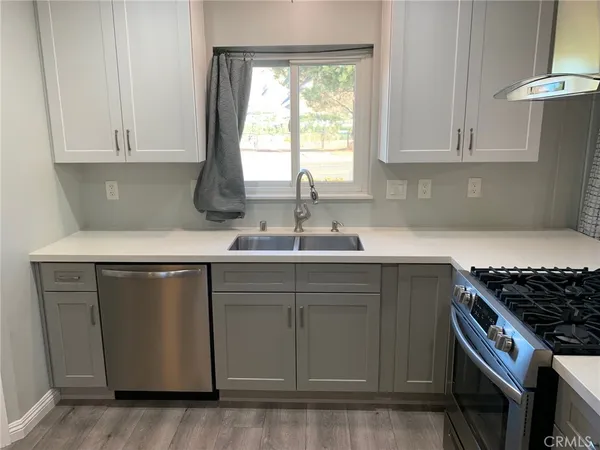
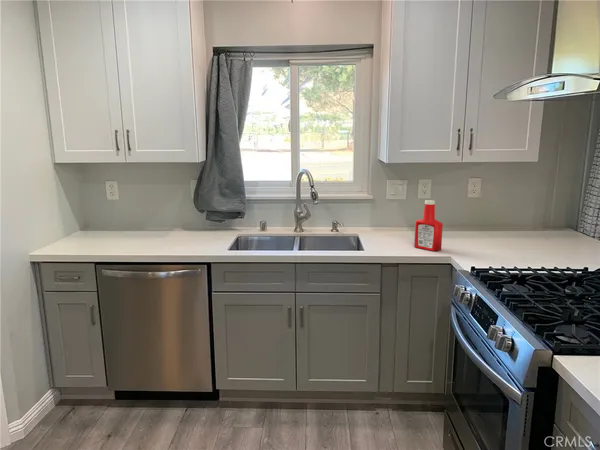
+ soap bottle (428, 224)
